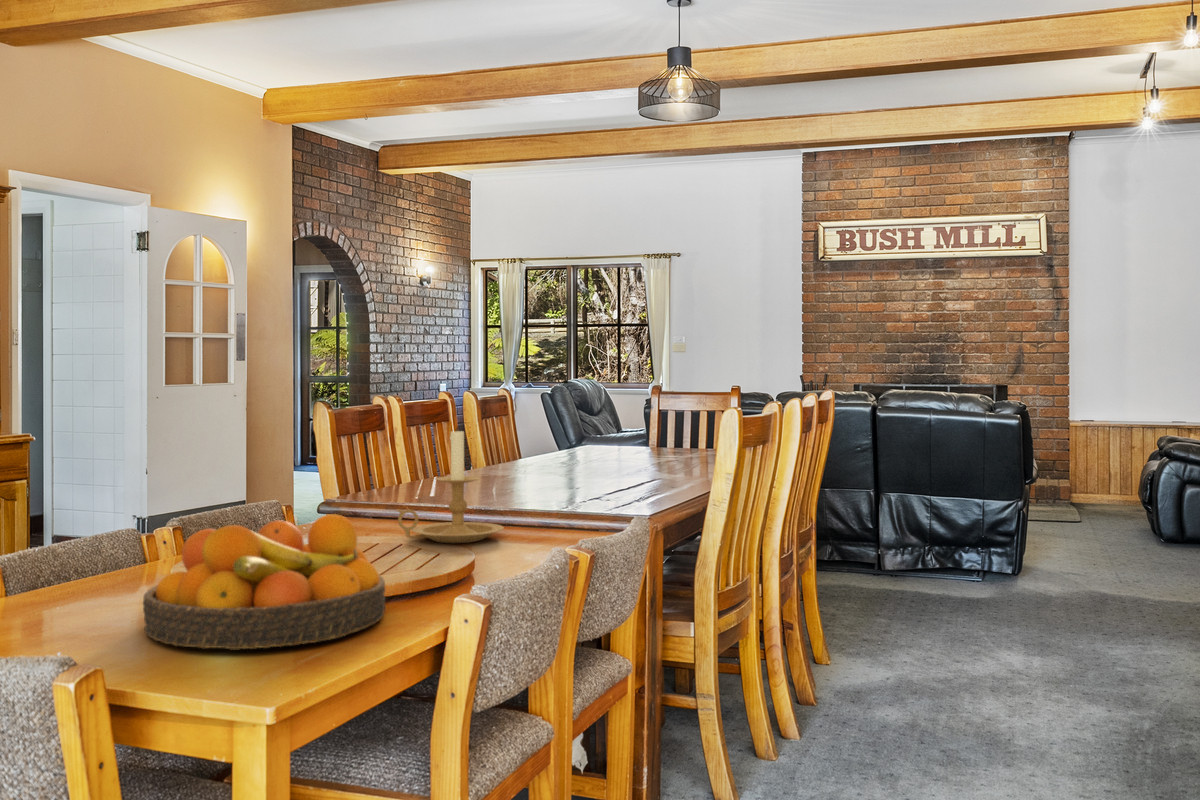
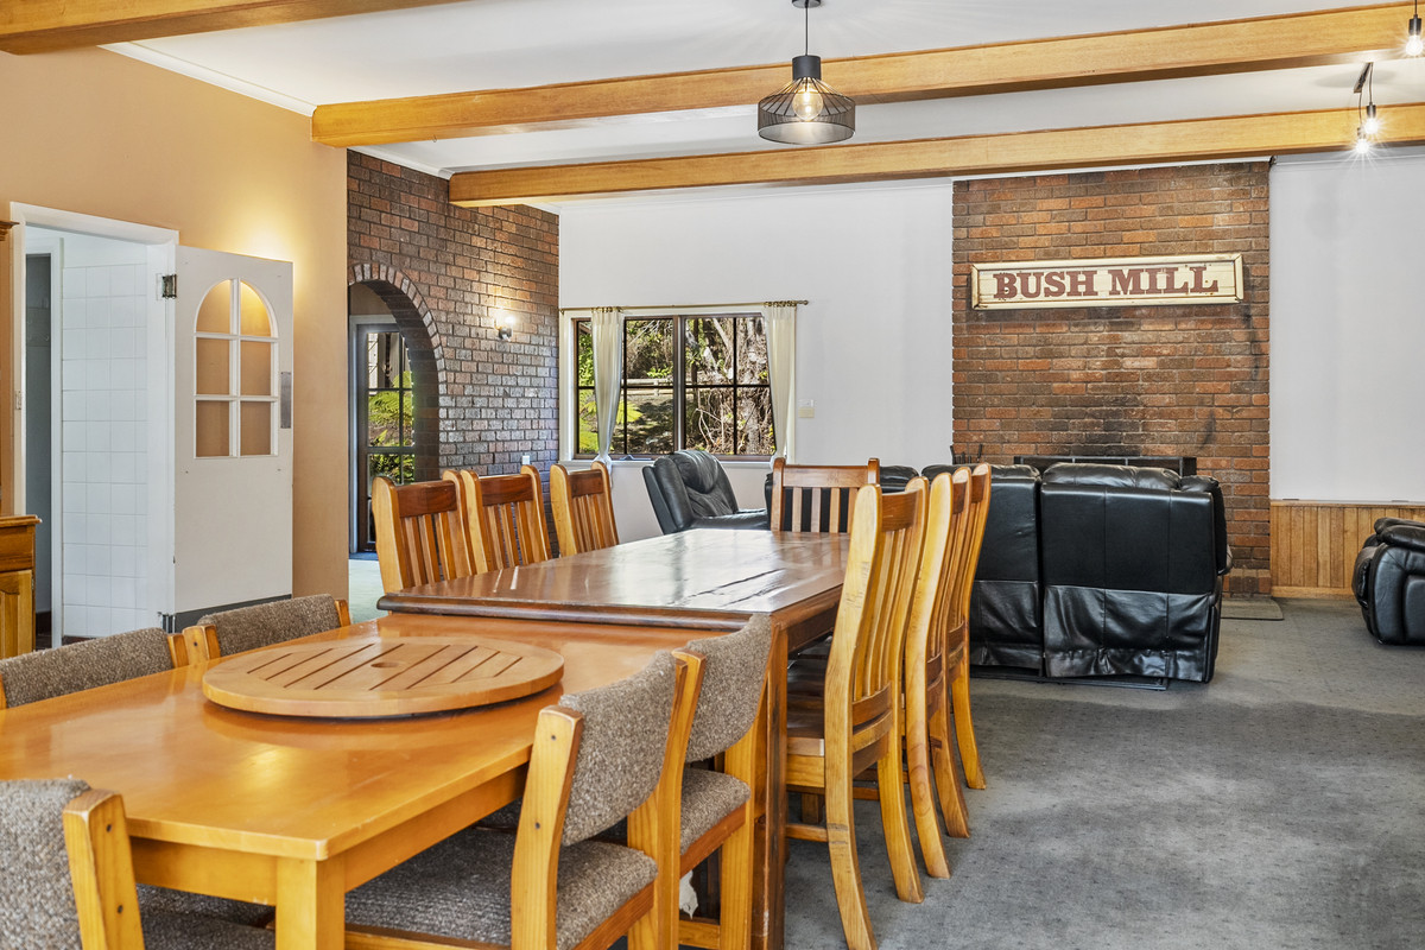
- candle holder (457, 483)
- fruit bowl (269, 569)
